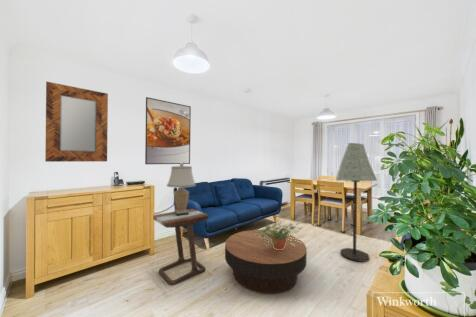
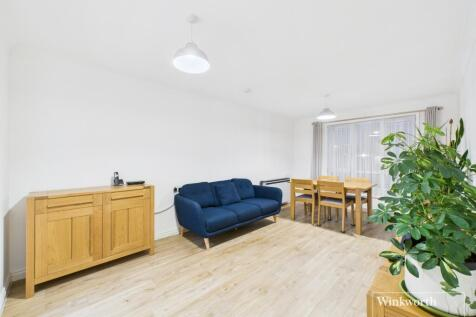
- potted plant (278, 236)
- side table (179, 244)
- table lamp (181, 188)
- floor lamp (355, 199)
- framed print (169, 133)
- home mirror (79, 124)
- coffee table (264, 258)
